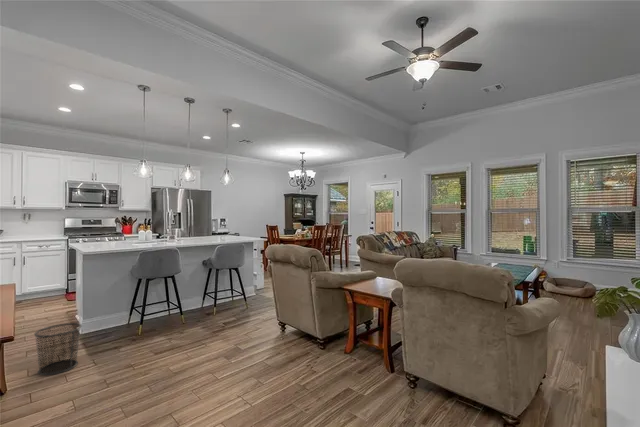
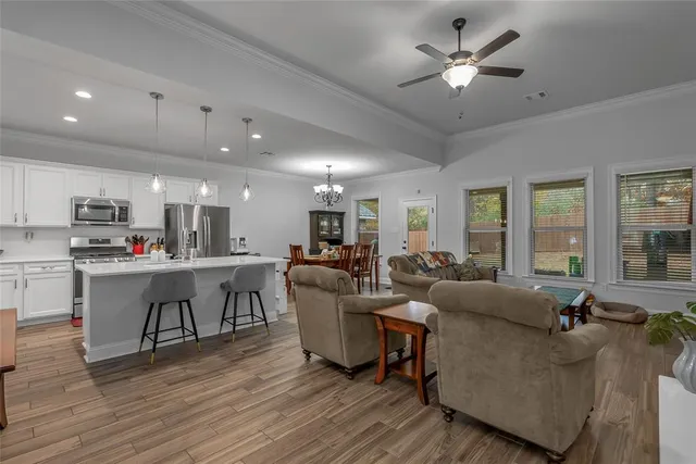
- waste bin (58, 348)
